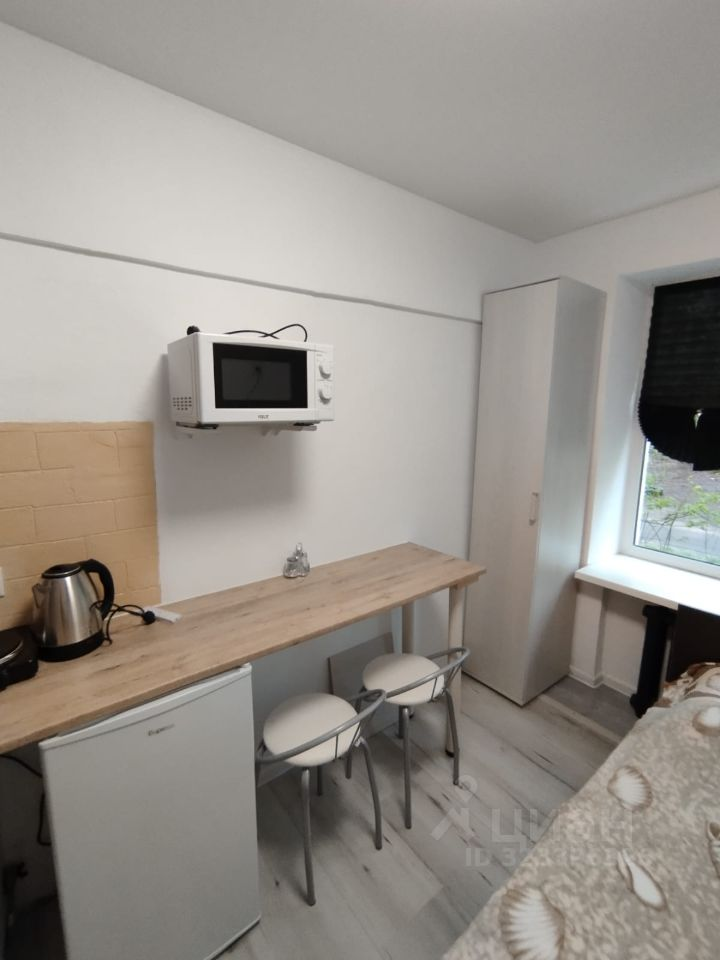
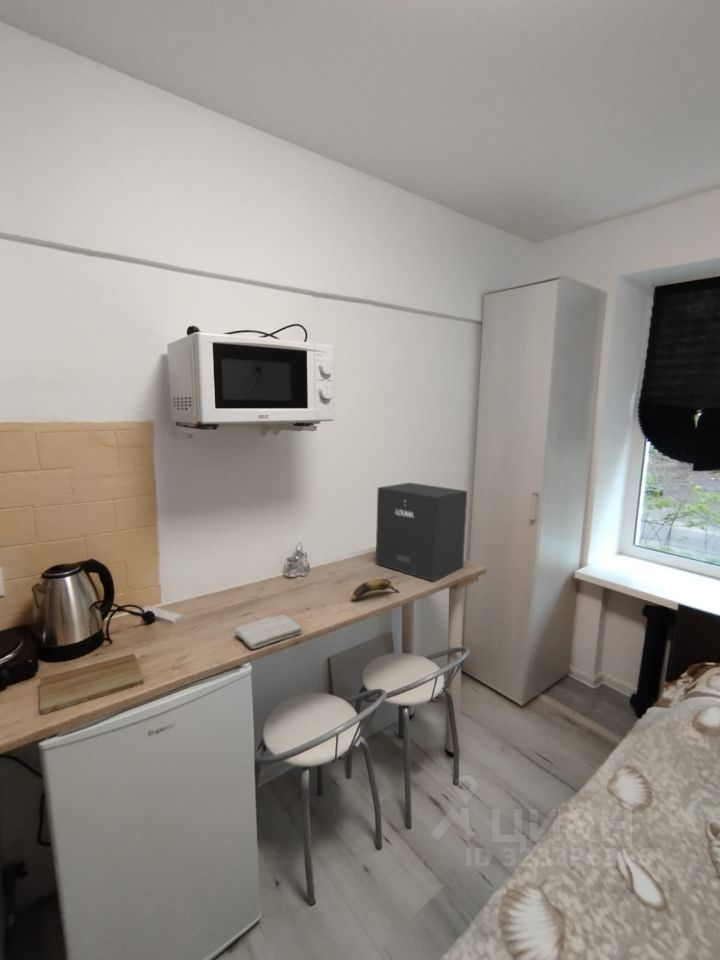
+ washcloth (269, 630)
+ speaker (420, 528)
+ cutting board (92, 680)
+ banana (374, 586)
